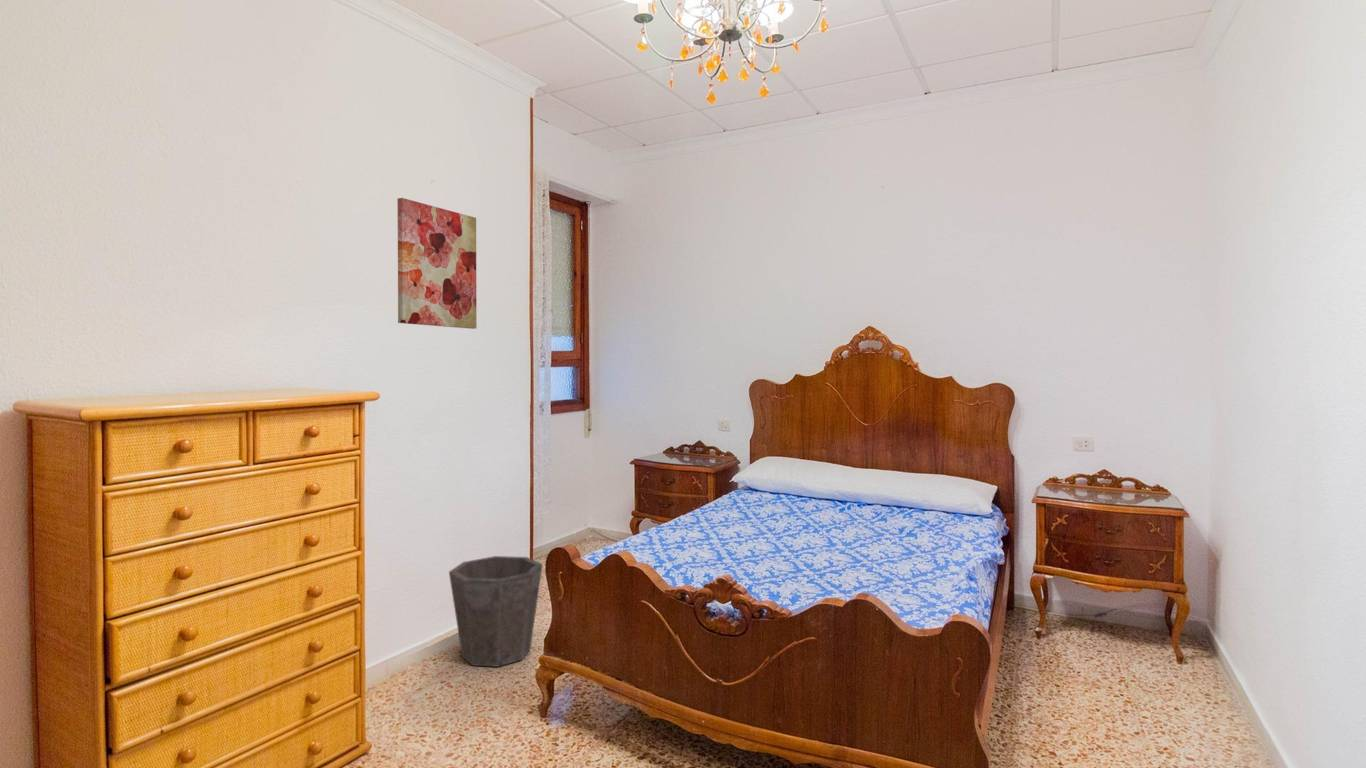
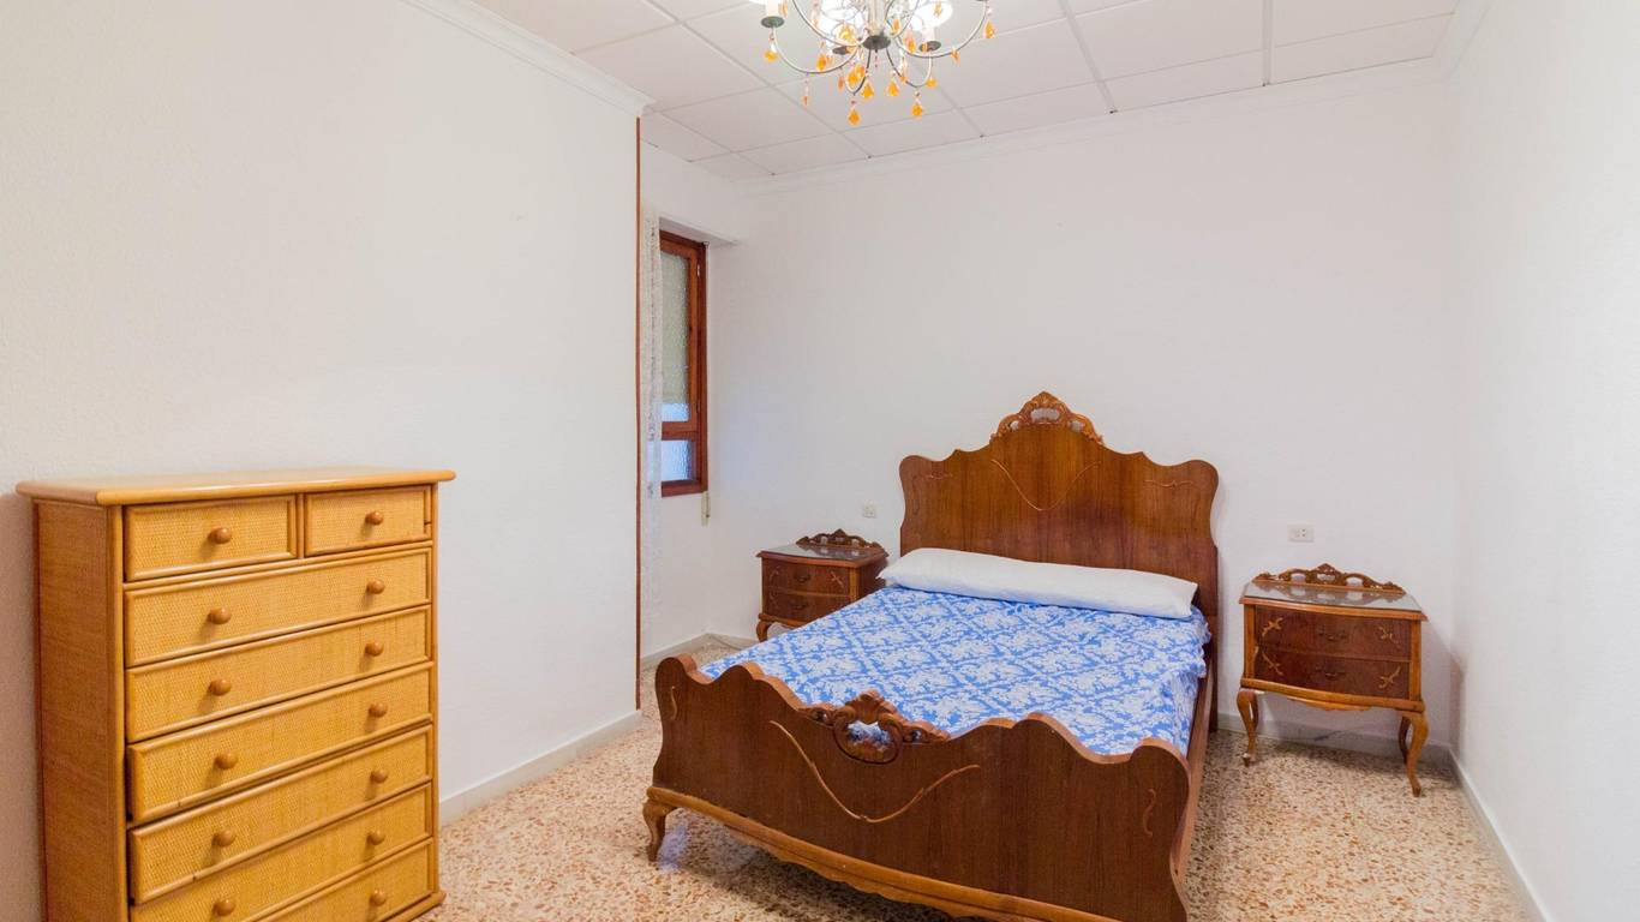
- waste bin (496, 610)
- wall art (439, 267)
